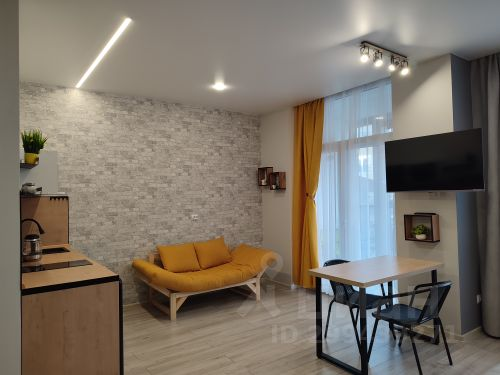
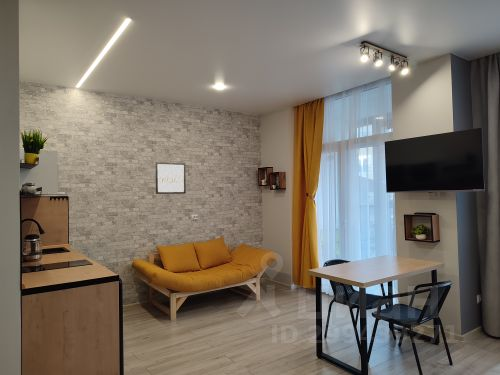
+ wall art (171, 178)
